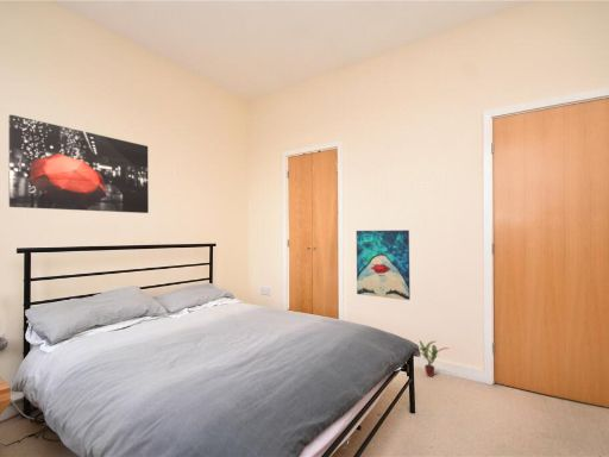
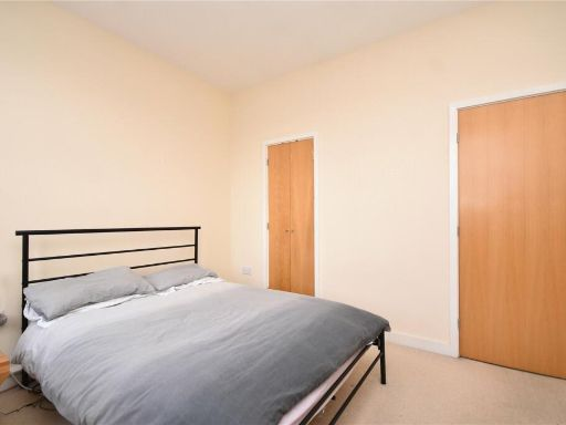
- wall art (89, 171)
- wall art (382, 263)
- potted plant (429, 359)
